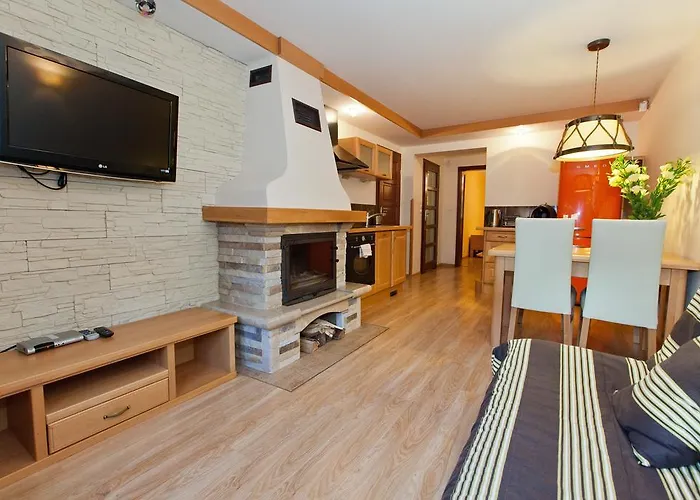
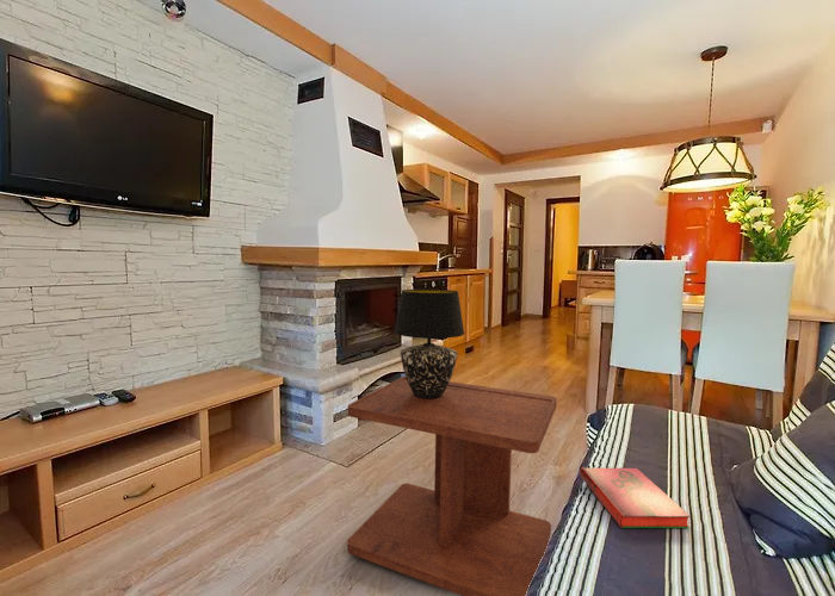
+ hardback book (629, 495)
+ side table (453, 473)
+ table lamp (428, 341)
